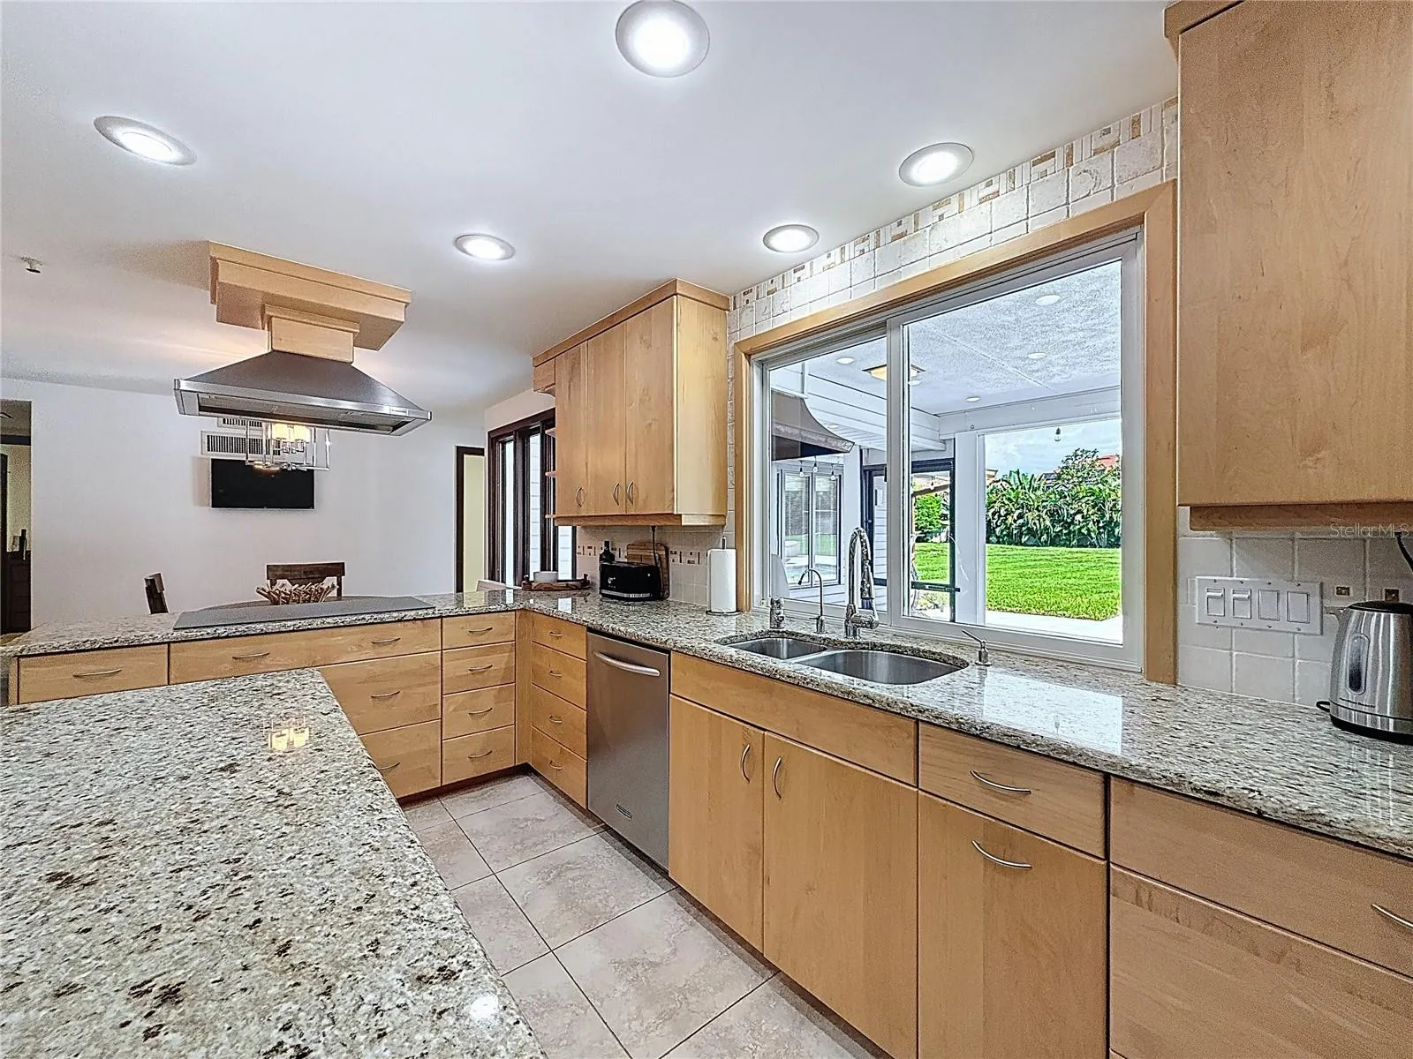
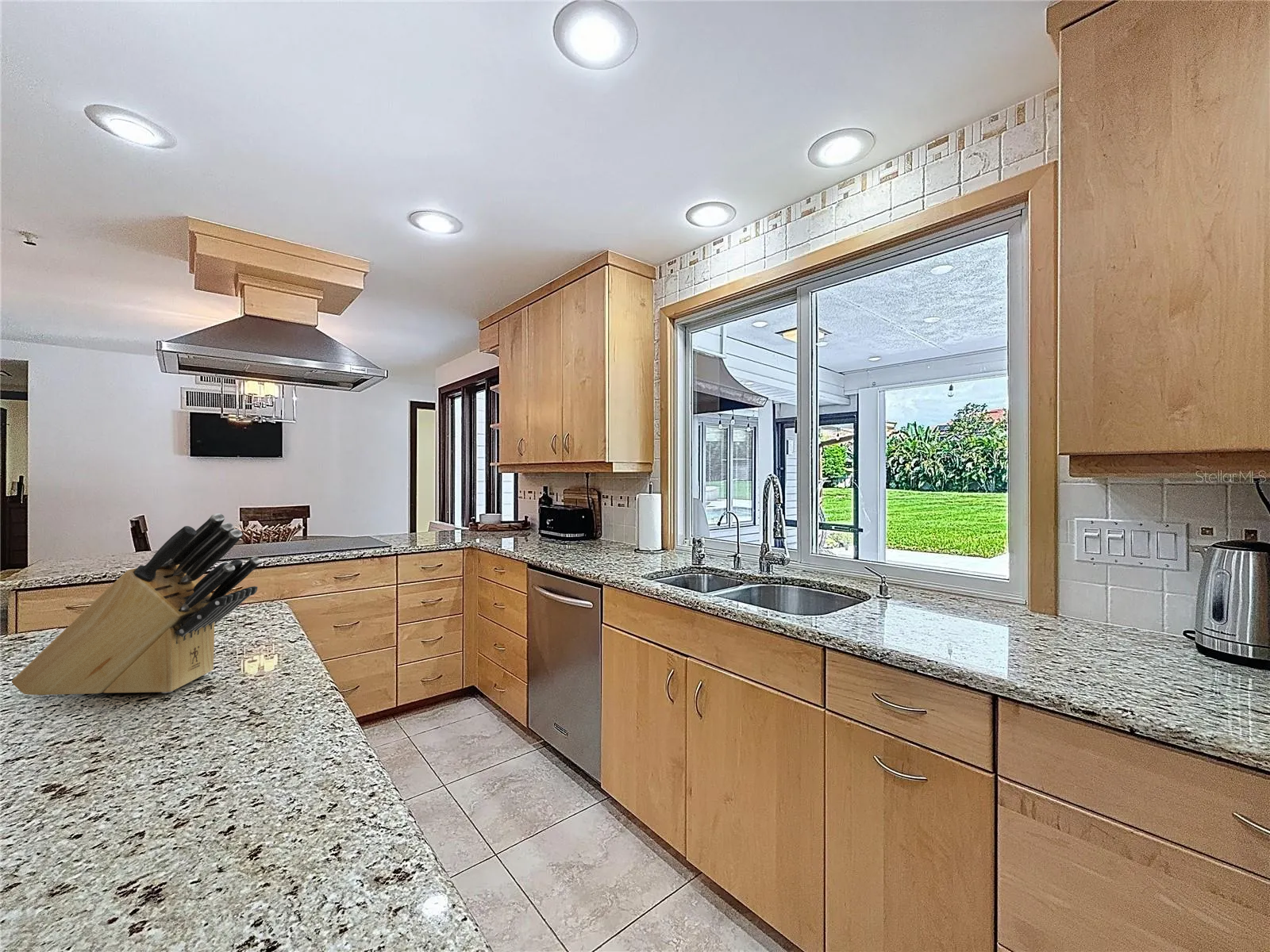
+ knife block (146, 599)
